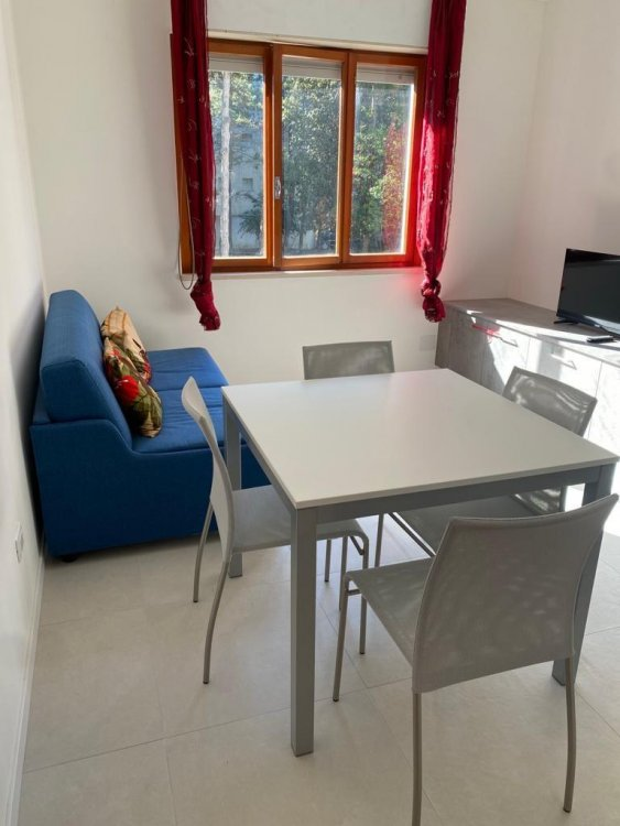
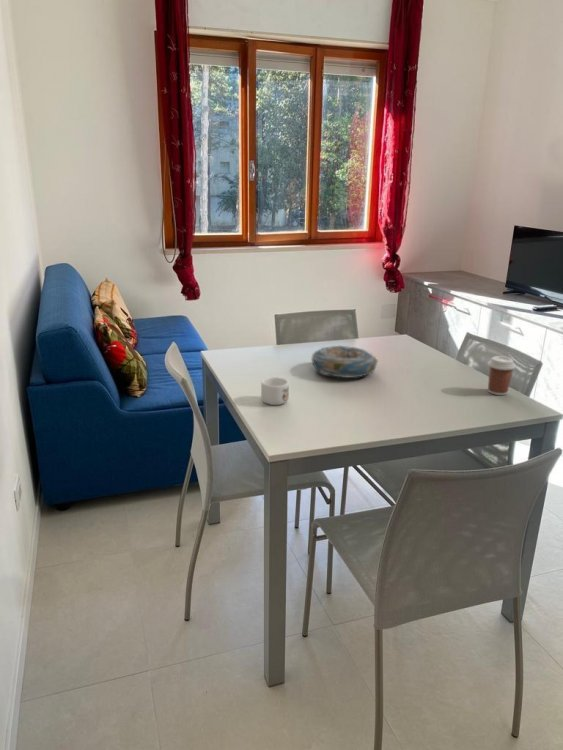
+ coffee cup (500, 375)
+ decorative bowl (344, 361)
+ mug (277, 390)
